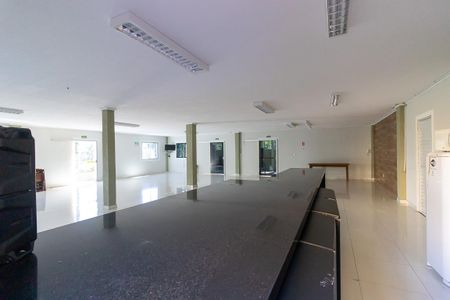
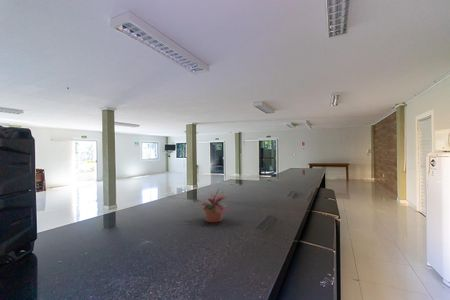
+ potted plant (214, 203)
